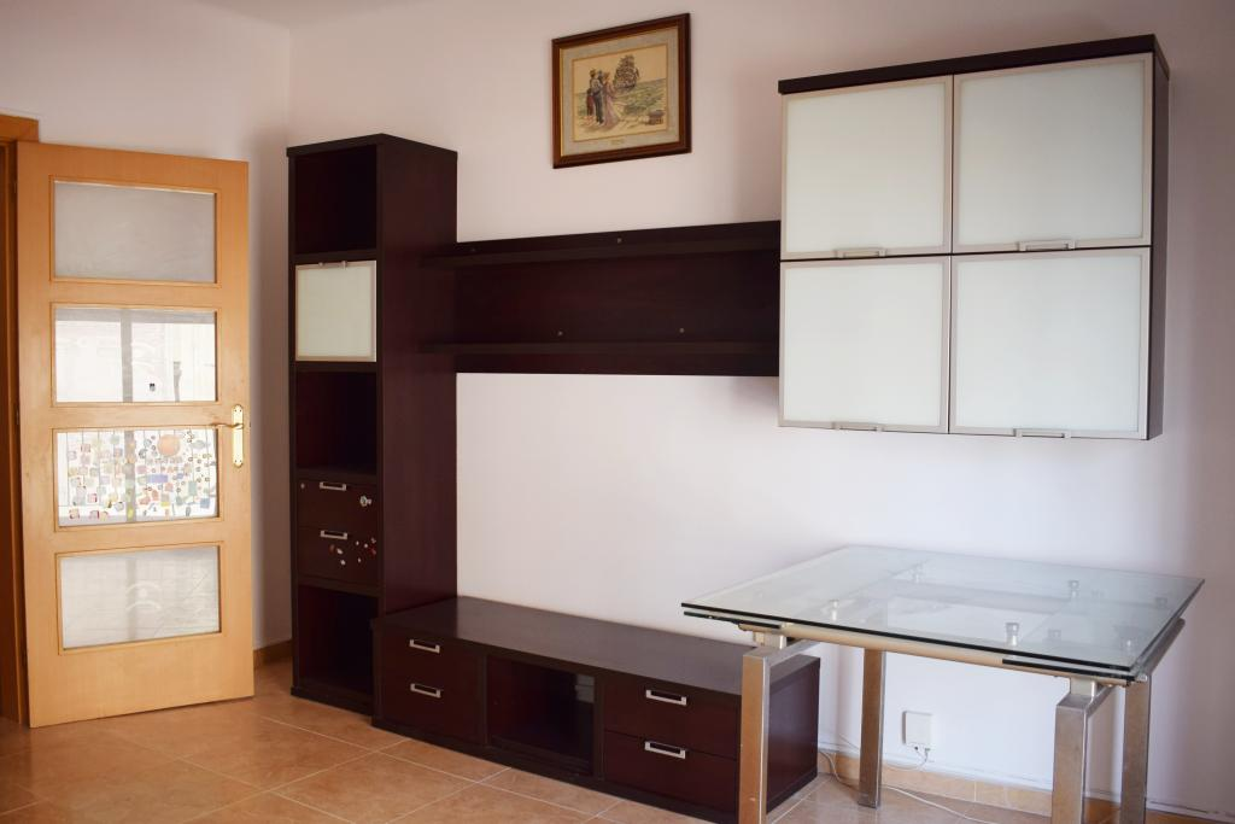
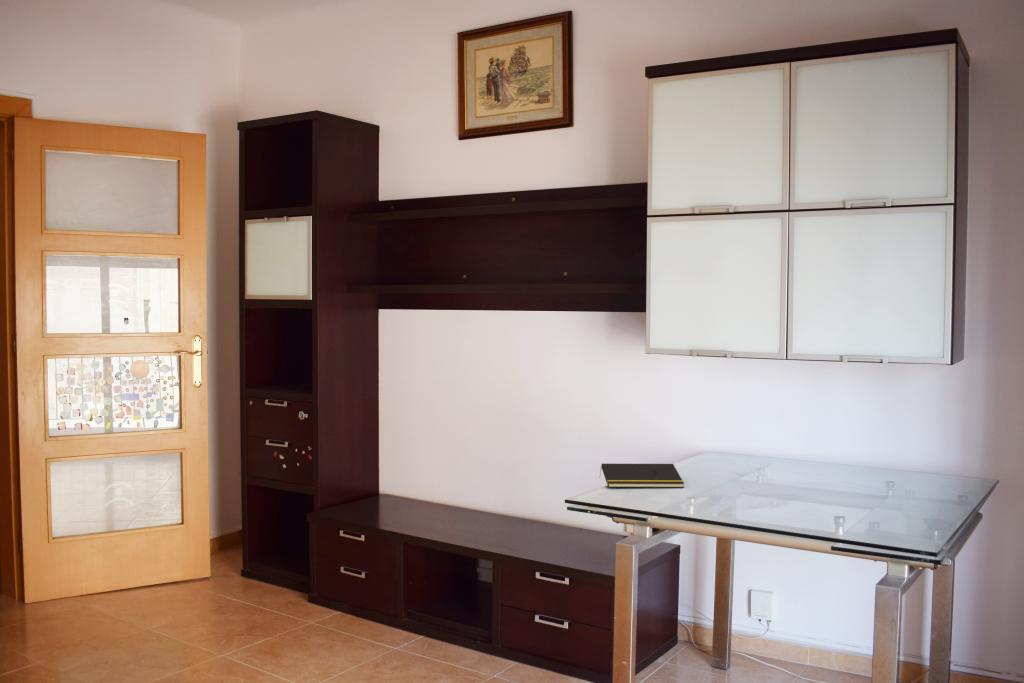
+ notepad (641, 475)
